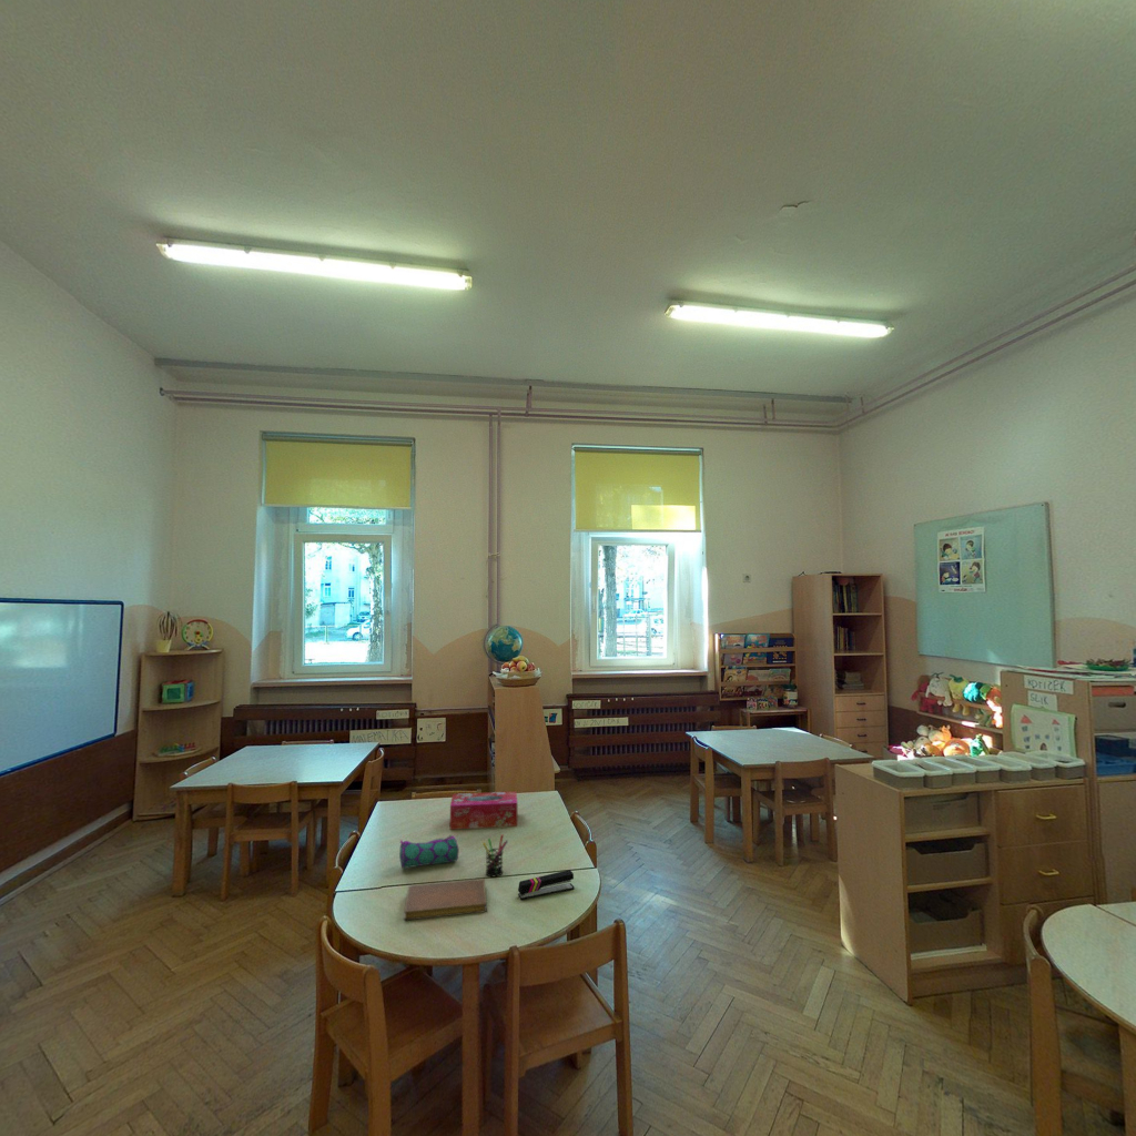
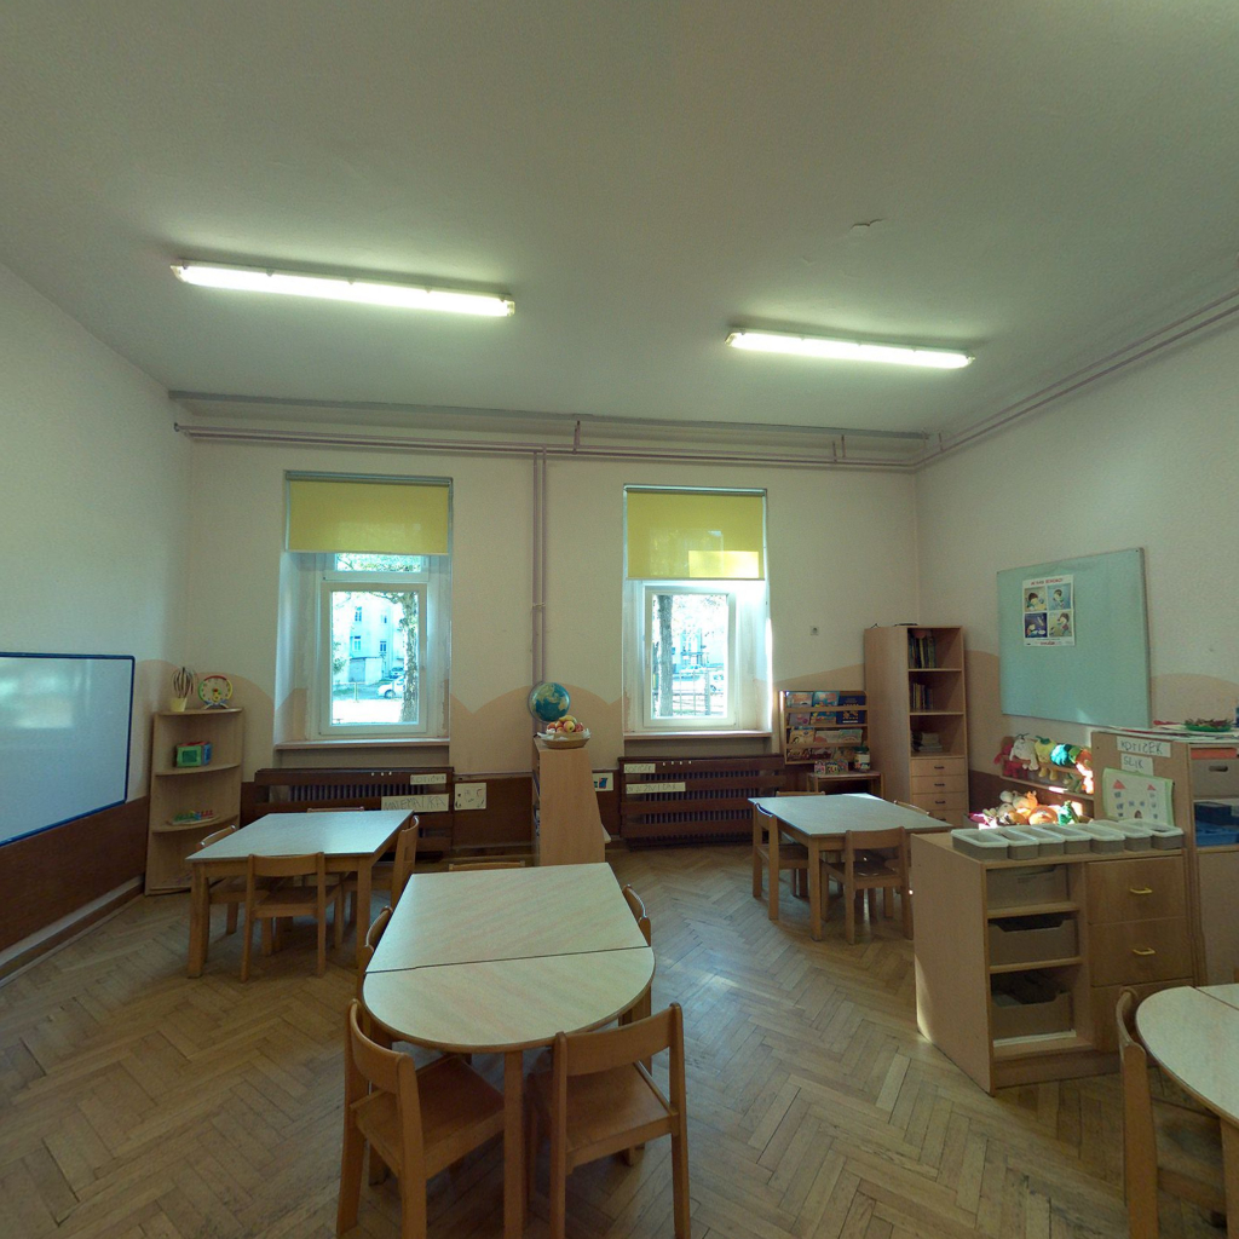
- pen holder (494, 854)
- tissue box (484, 809)
- stapler (546, 883)
- notebook (446, 897)
- pencil case (428, 850)
